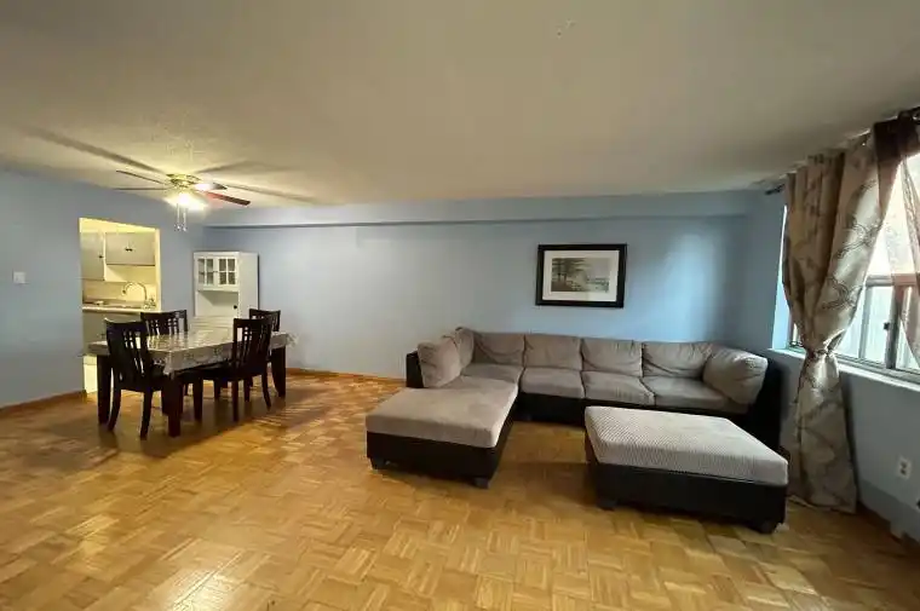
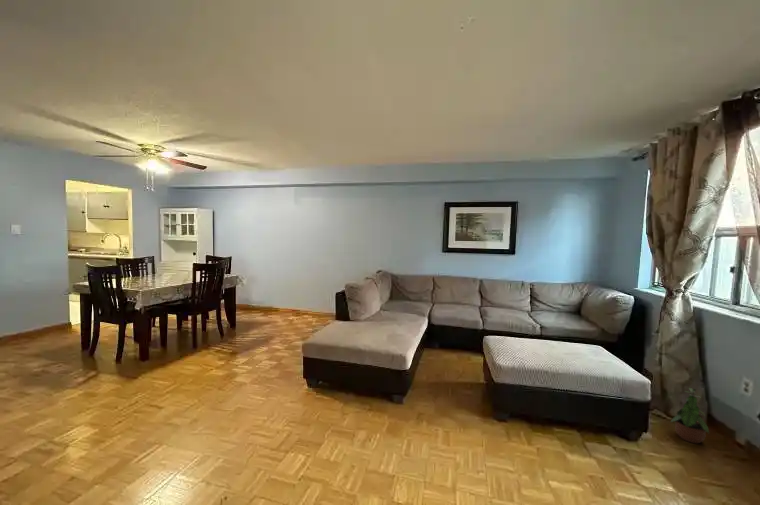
+ potted plant (690, 413)
